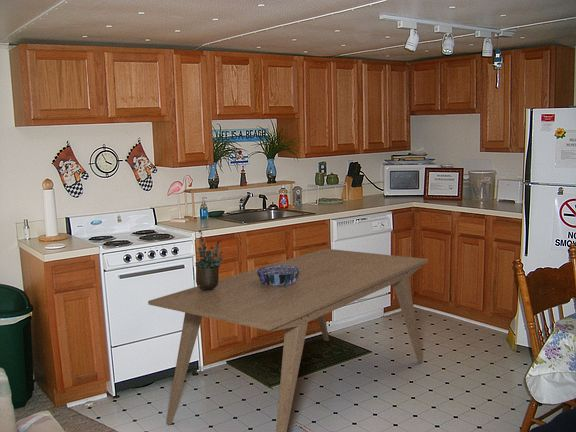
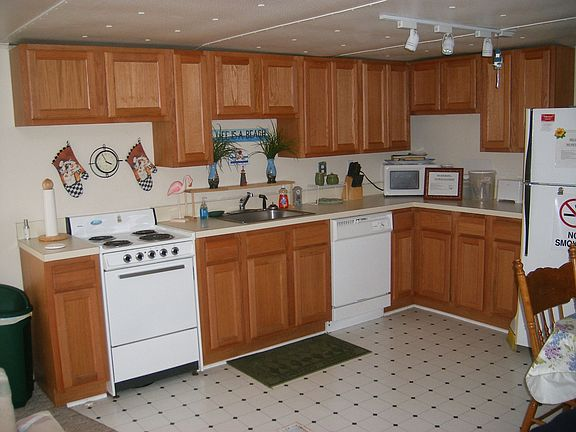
- potted plant (207, 260)
- dining table (305, 334)
- decorative bowl (278, 275)
